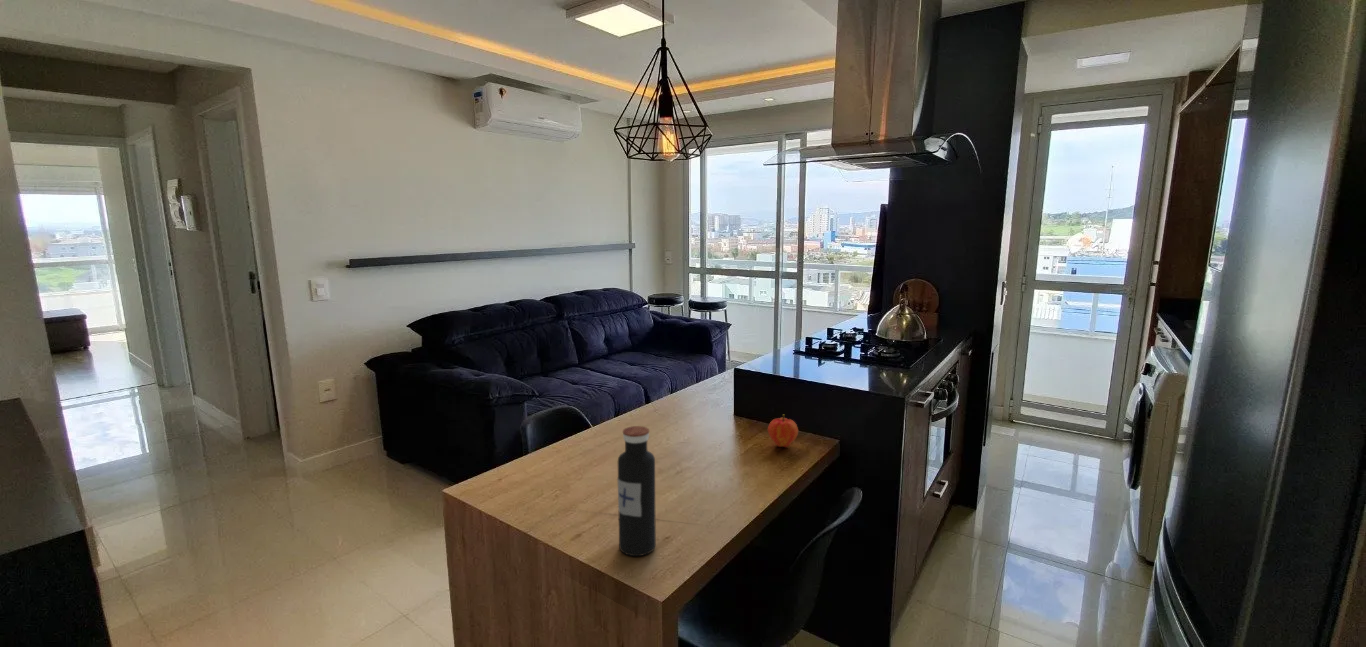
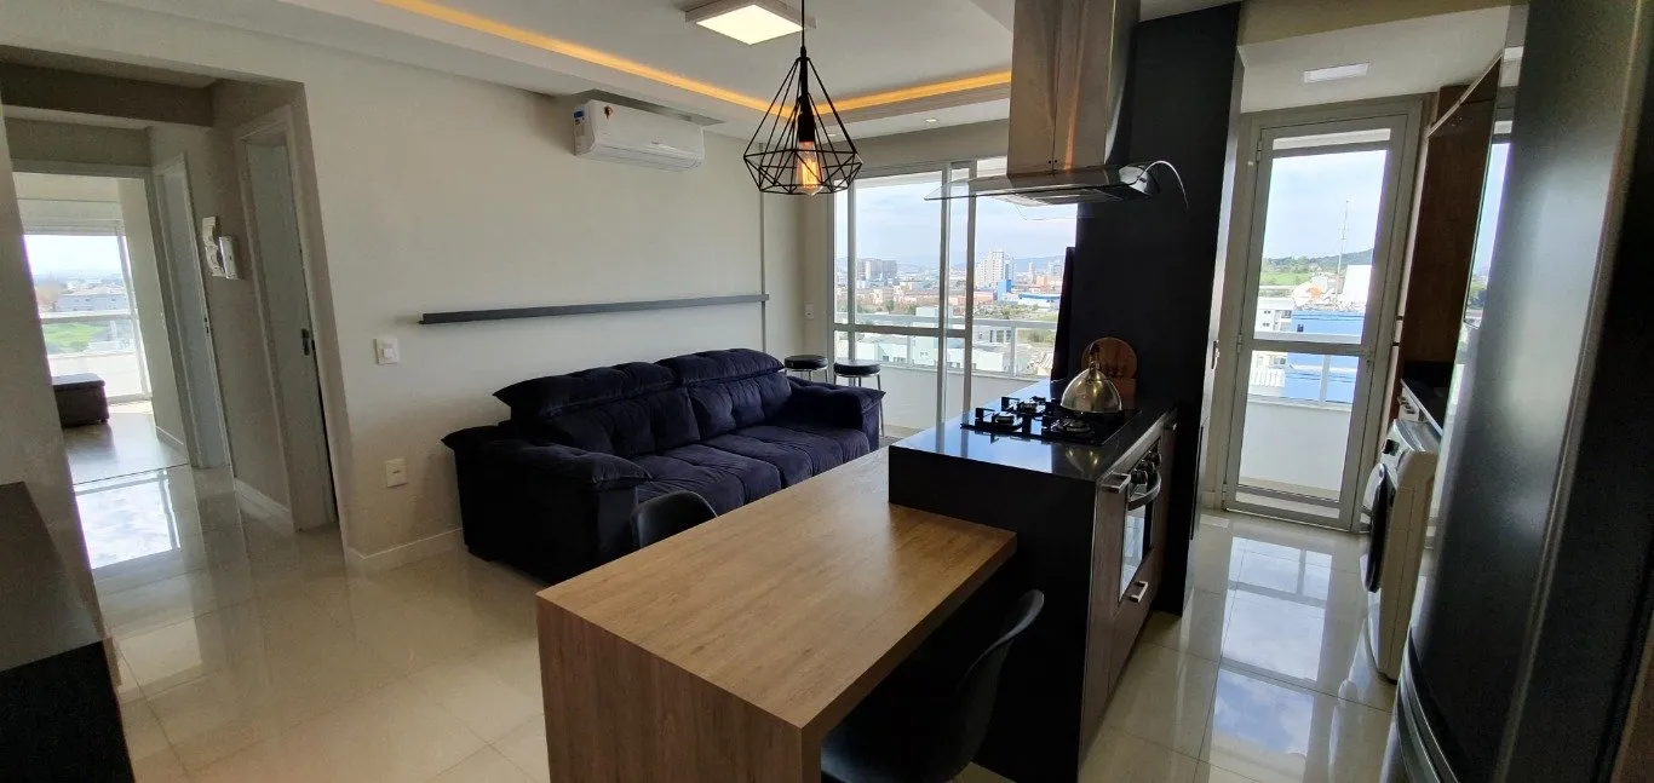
- water bottle (636, 489)
- fruit (782, 430)
